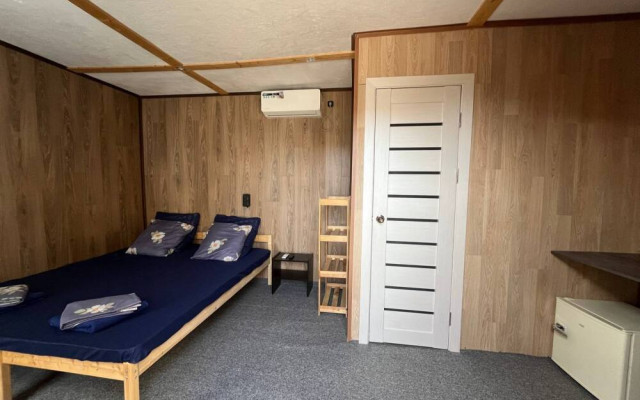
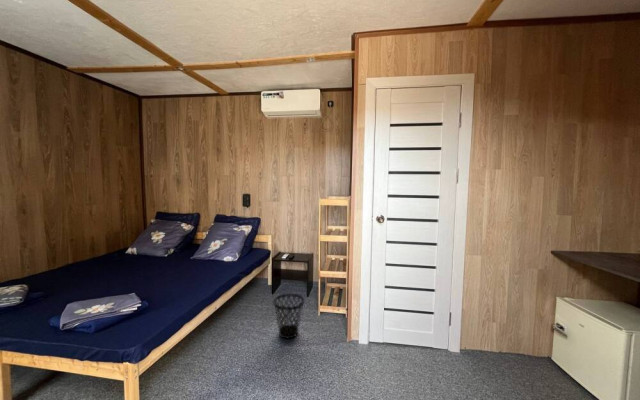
+ wastebasket (289, 316)
